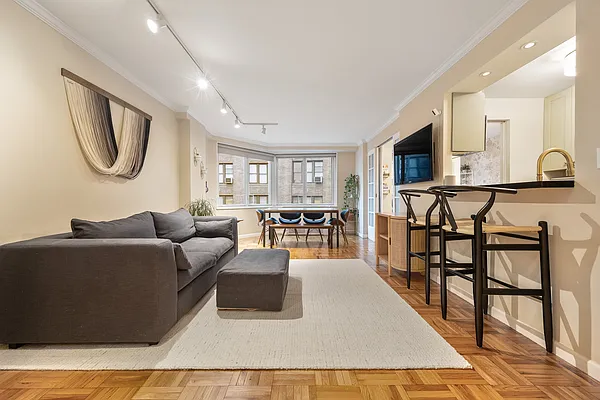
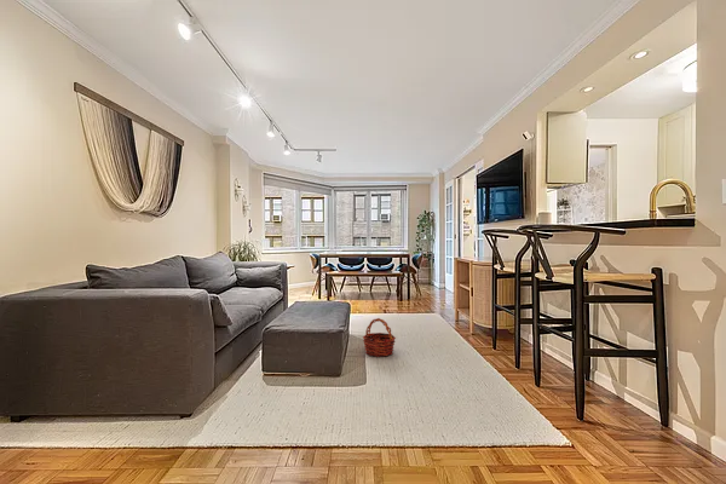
+ basket (379, 335)
